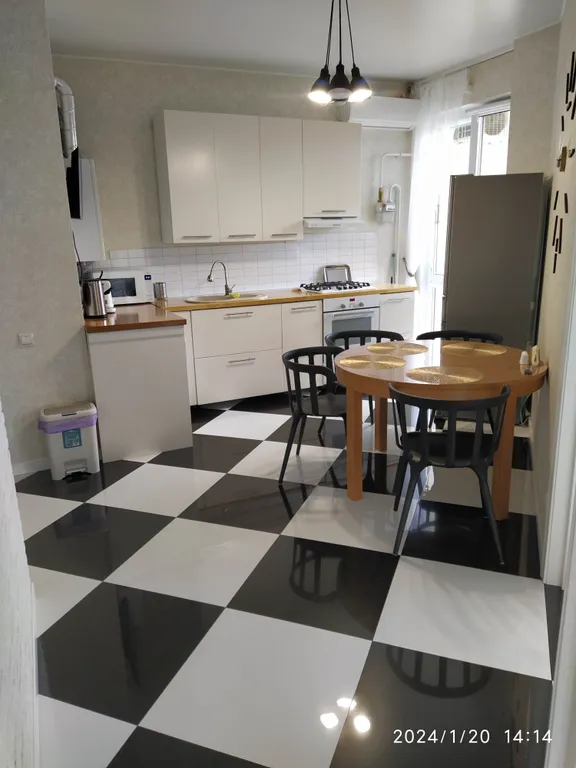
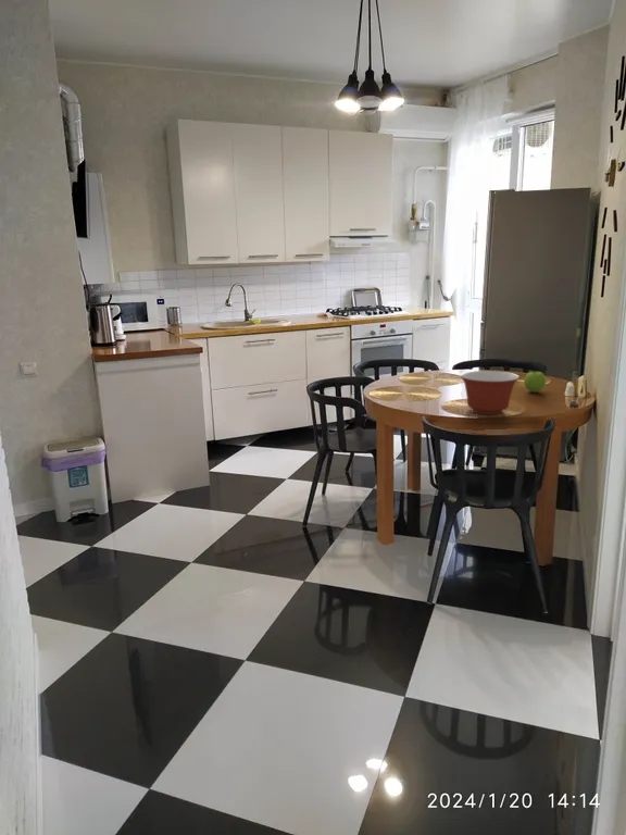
+ apple (535, 382)
+ mixing bowl (488, 392)
